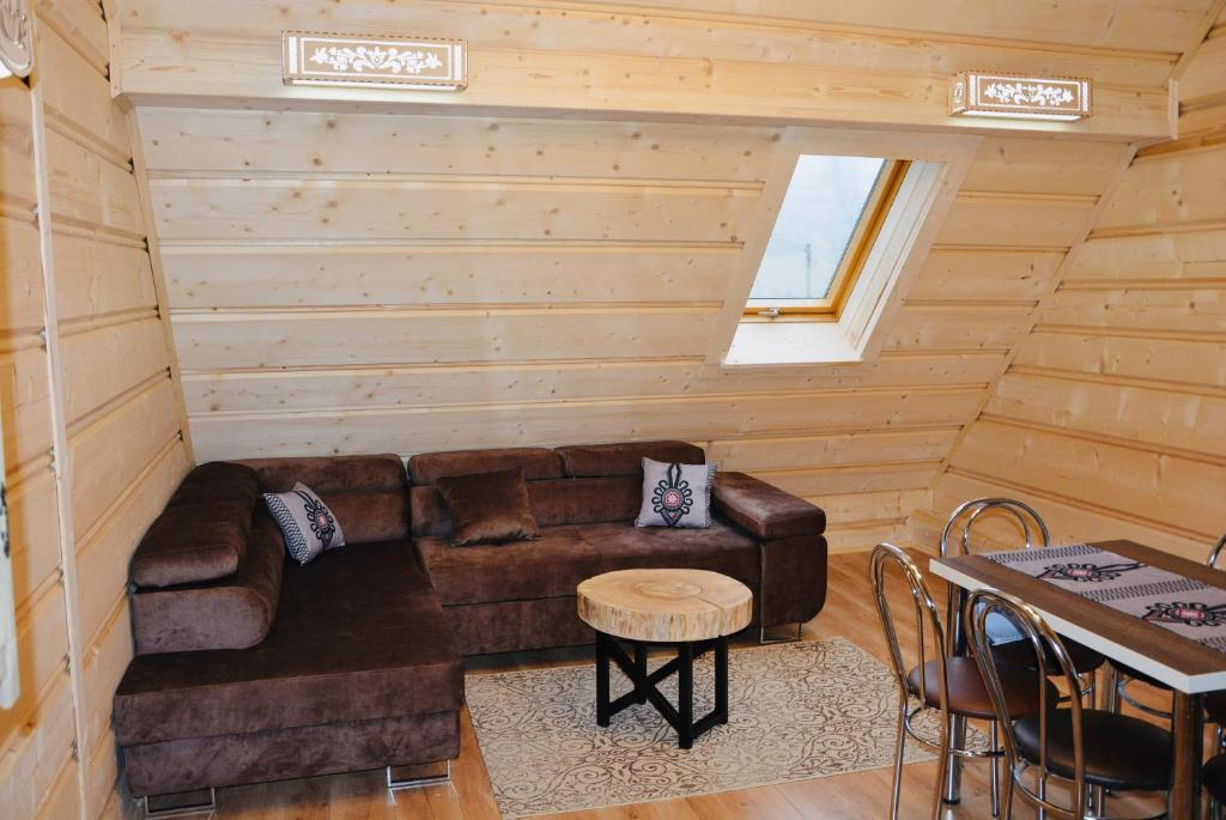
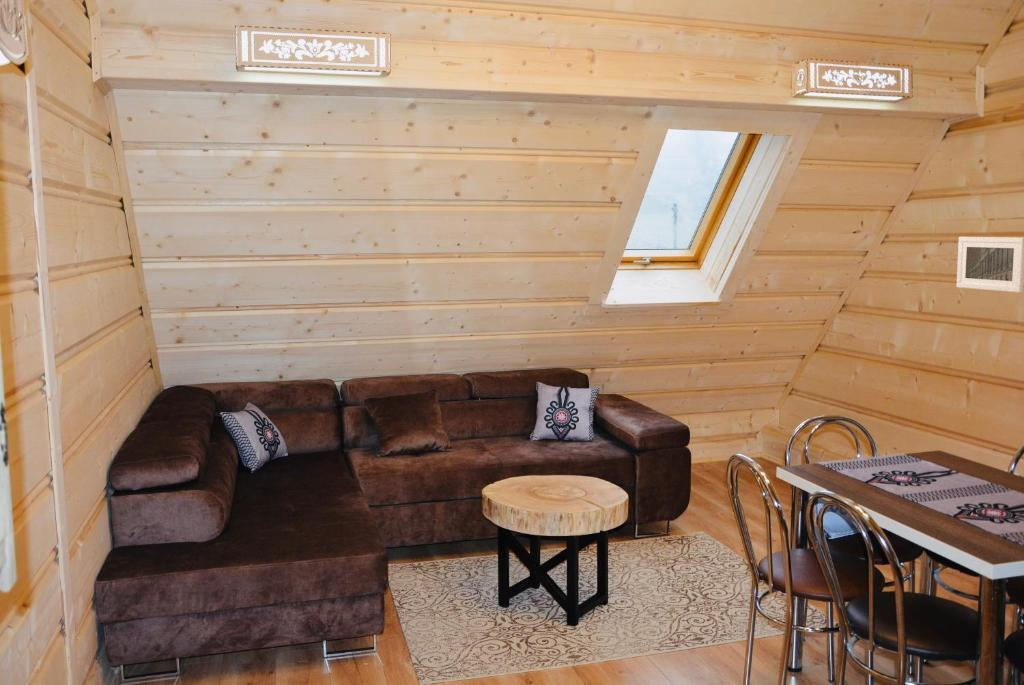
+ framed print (989, 263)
